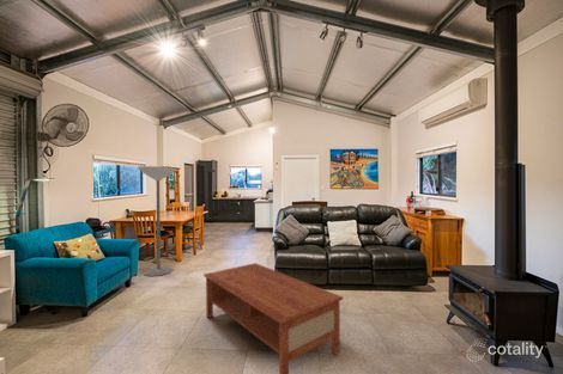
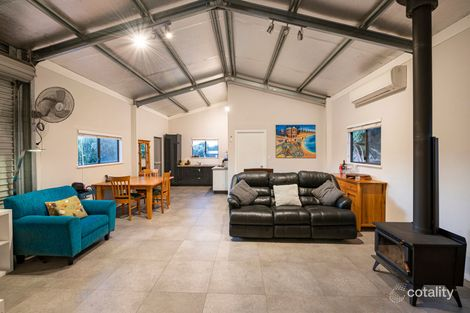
- coffee table (265, 308)
- floor lamp (158, 219)
